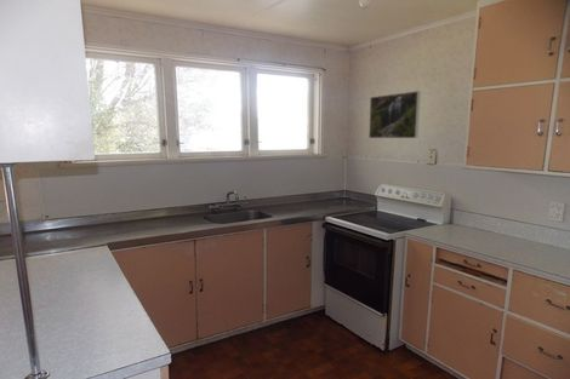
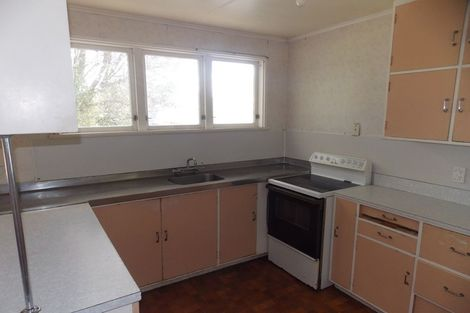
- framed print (392, 116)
